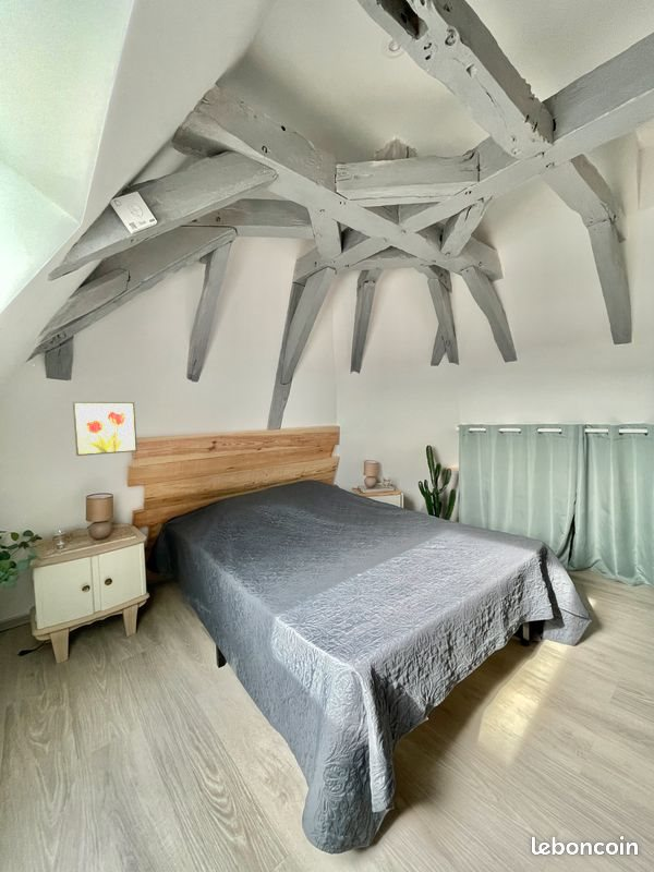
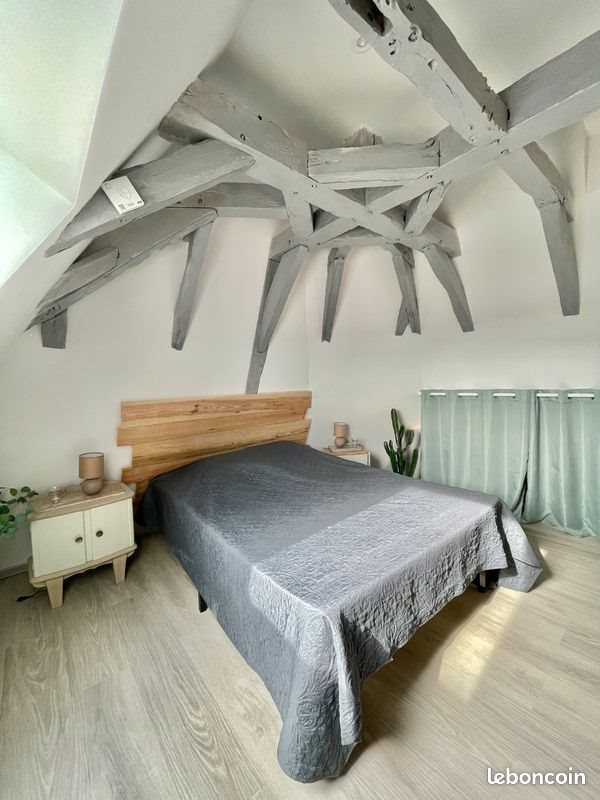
- wall art (106, 427)
